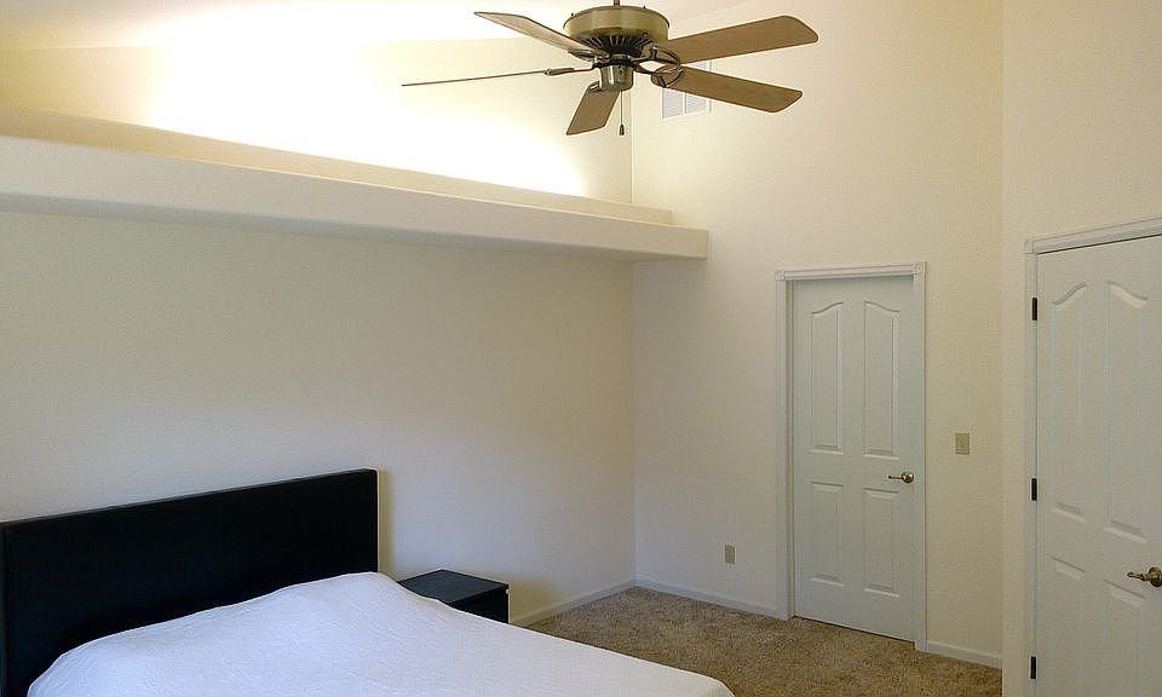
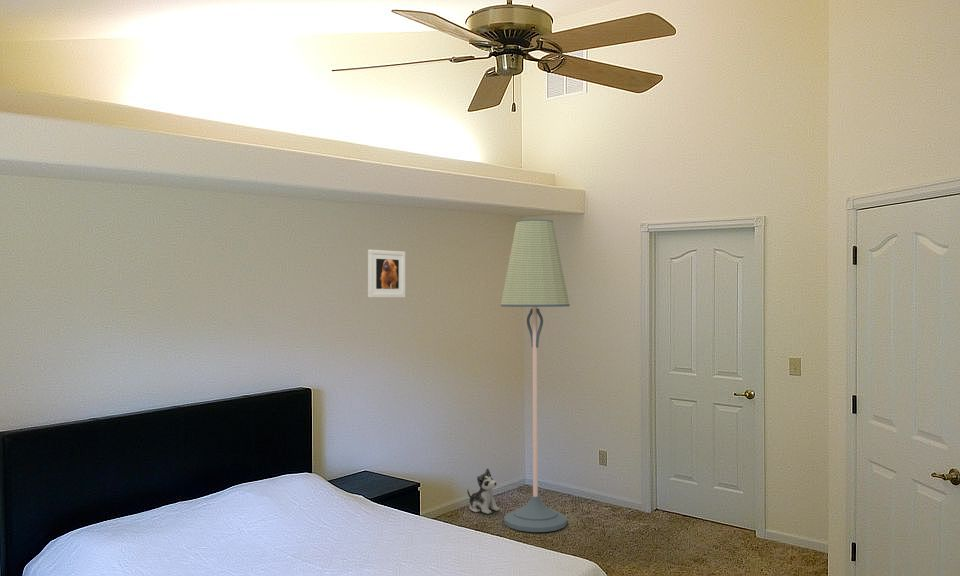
+ floor lamp (535, 371)
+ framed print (387, 274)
+ plush toy (481, 488)
